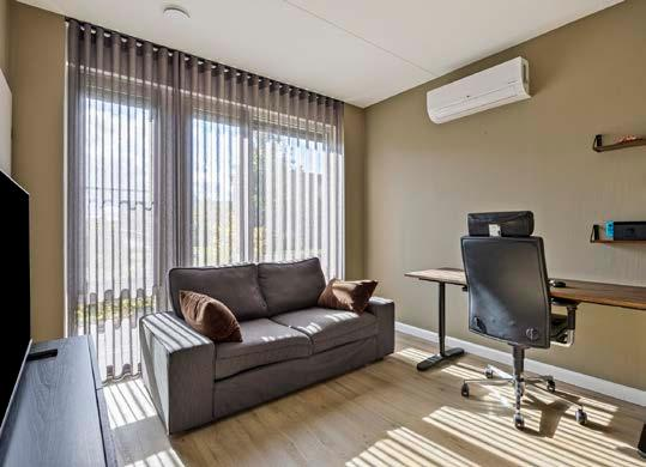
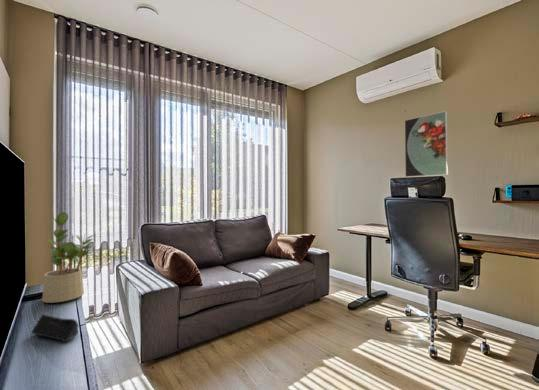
+ speaker (55, 326)
+ potted plant (69, 254)
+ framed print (425, 146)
